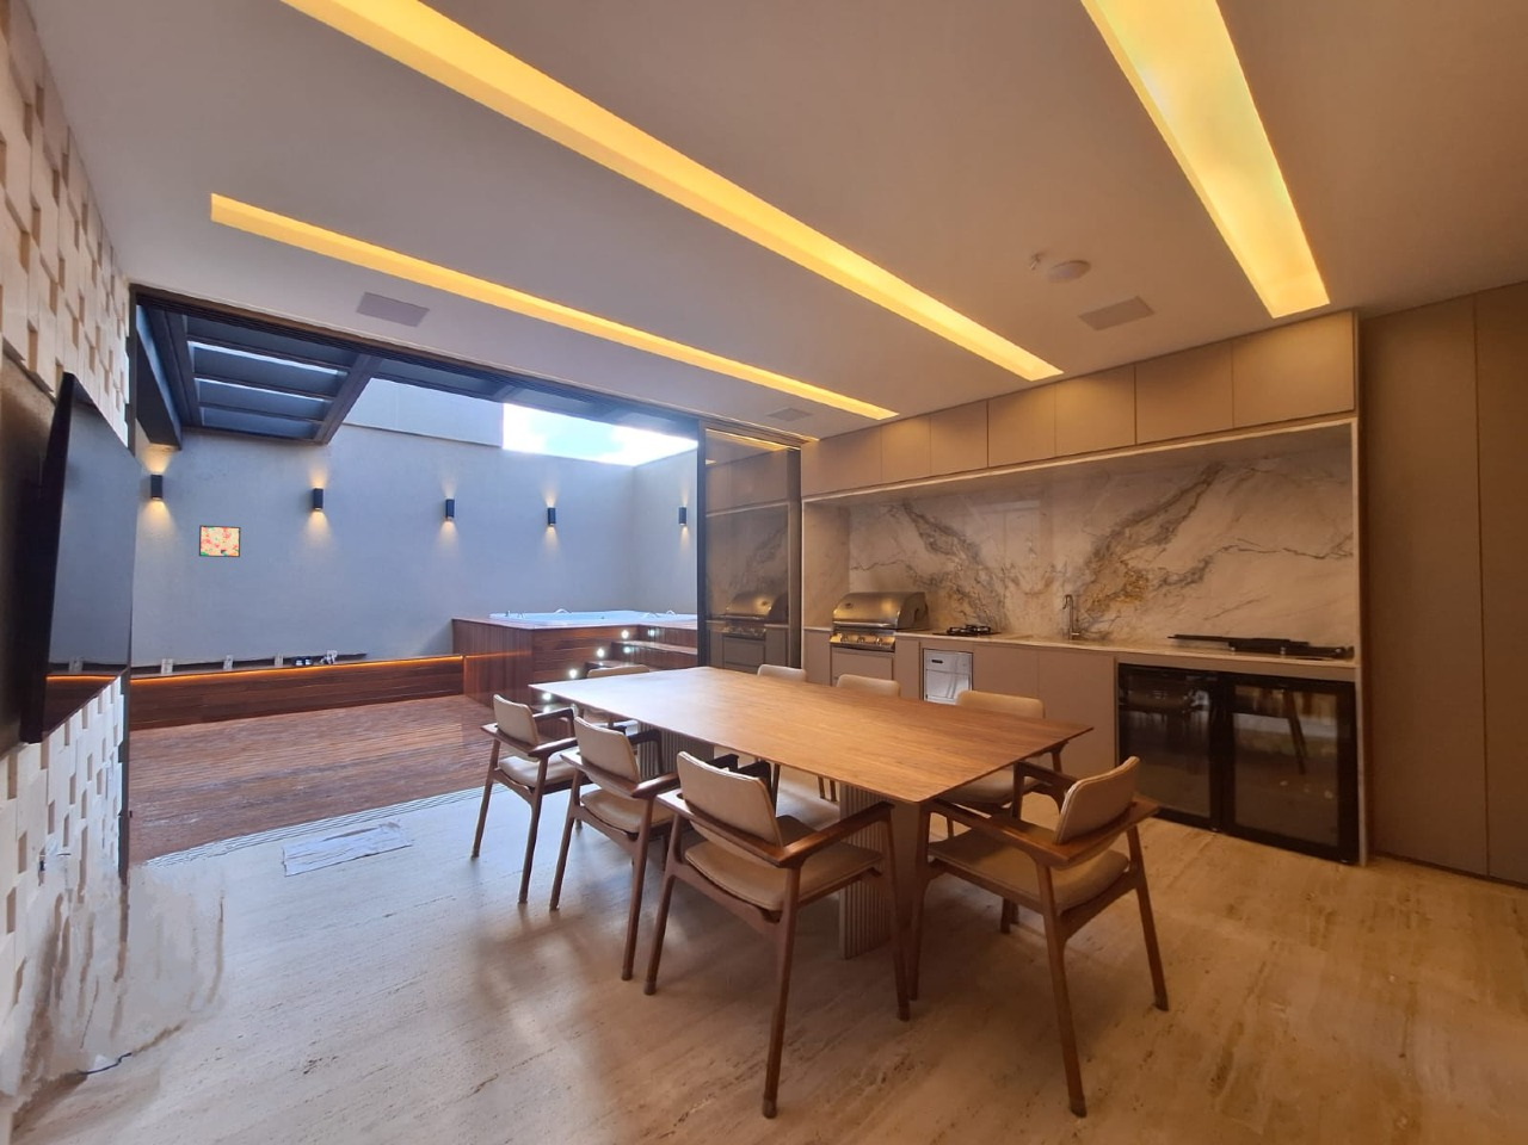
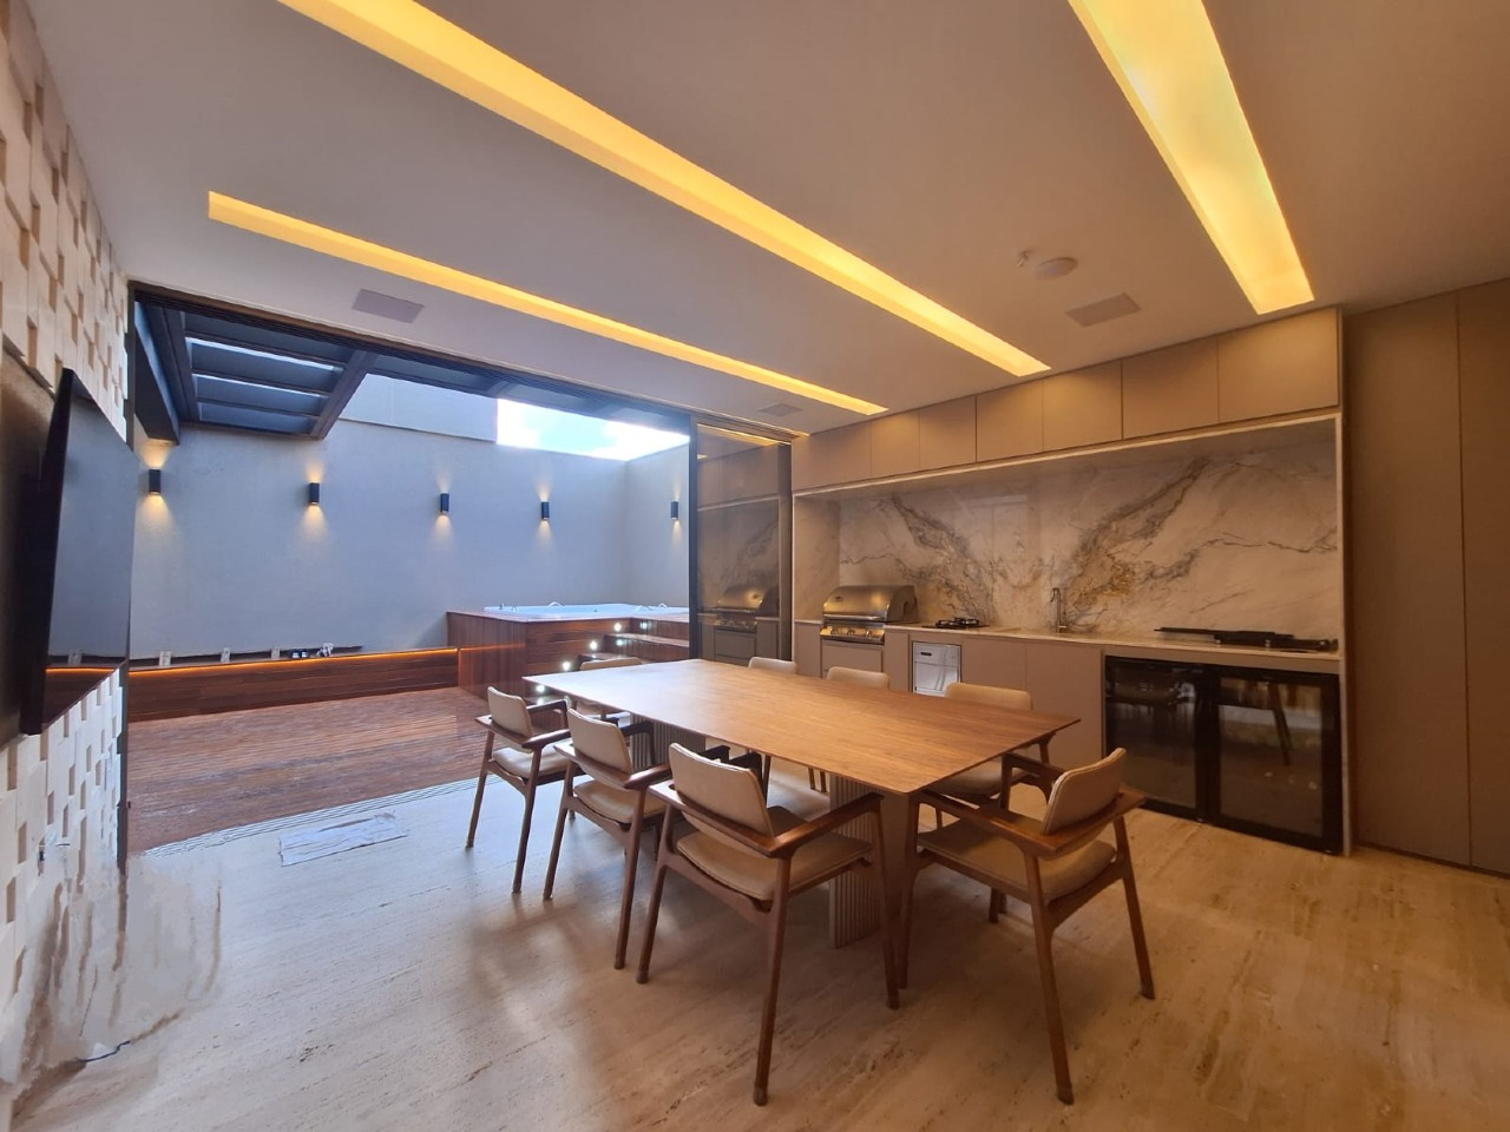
- wall art (220, 541)
